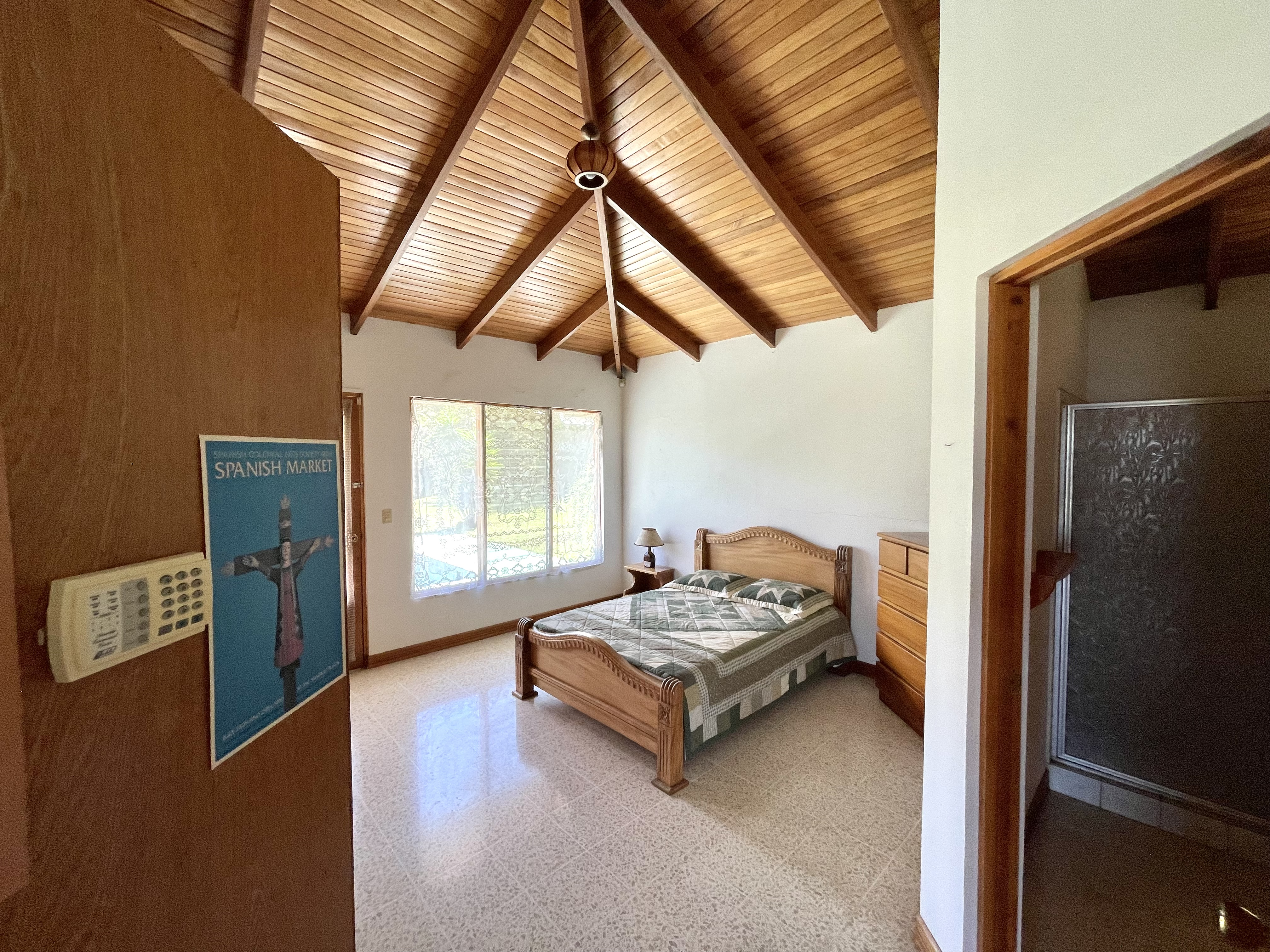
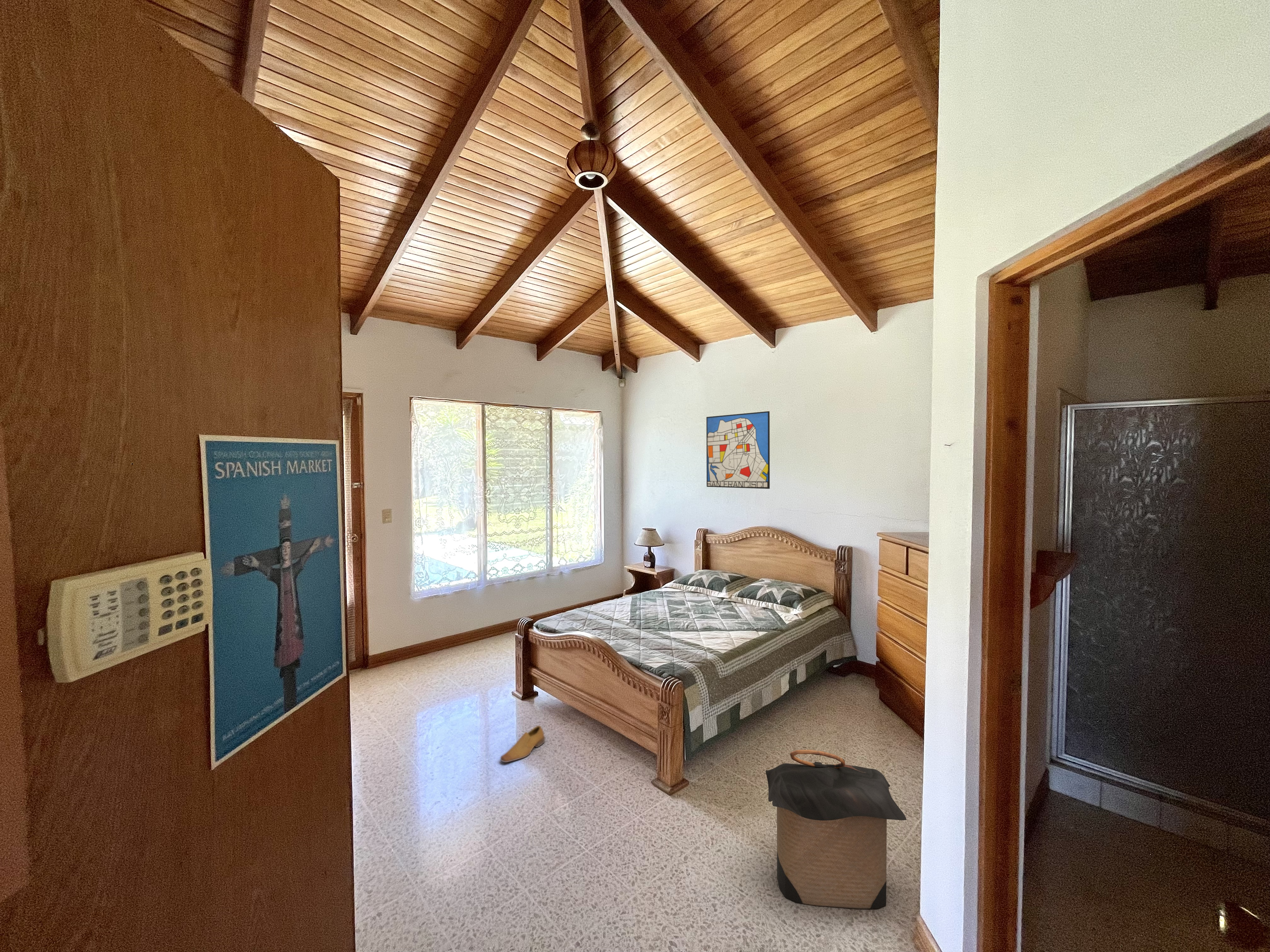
+ laundry hamper (832, 813)
+ wall art (736, 451)
+ shoe (524, 743)
